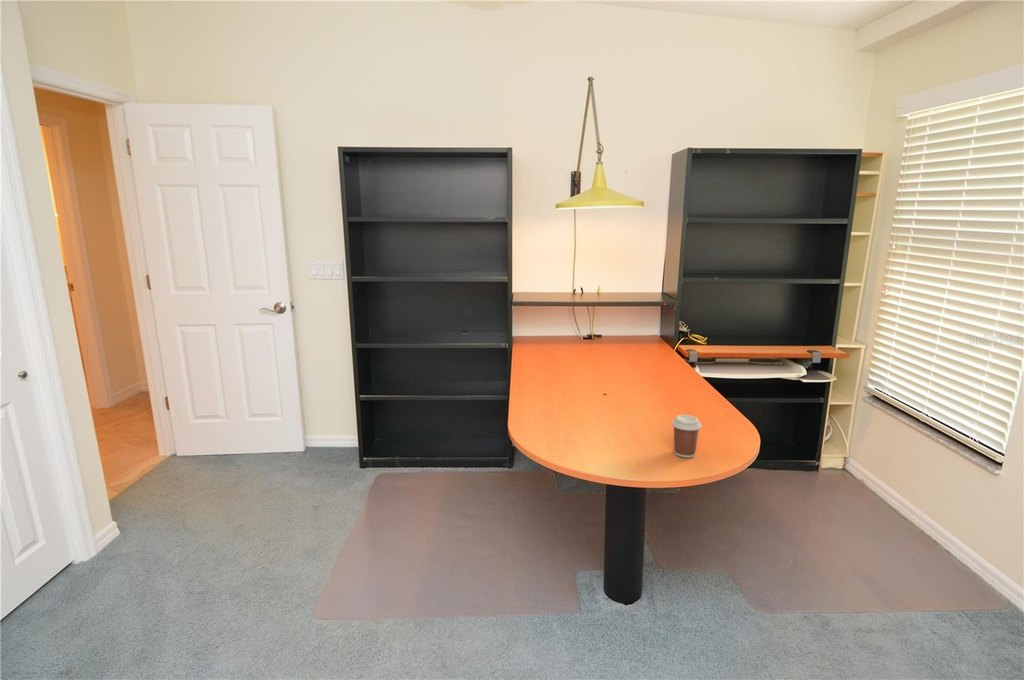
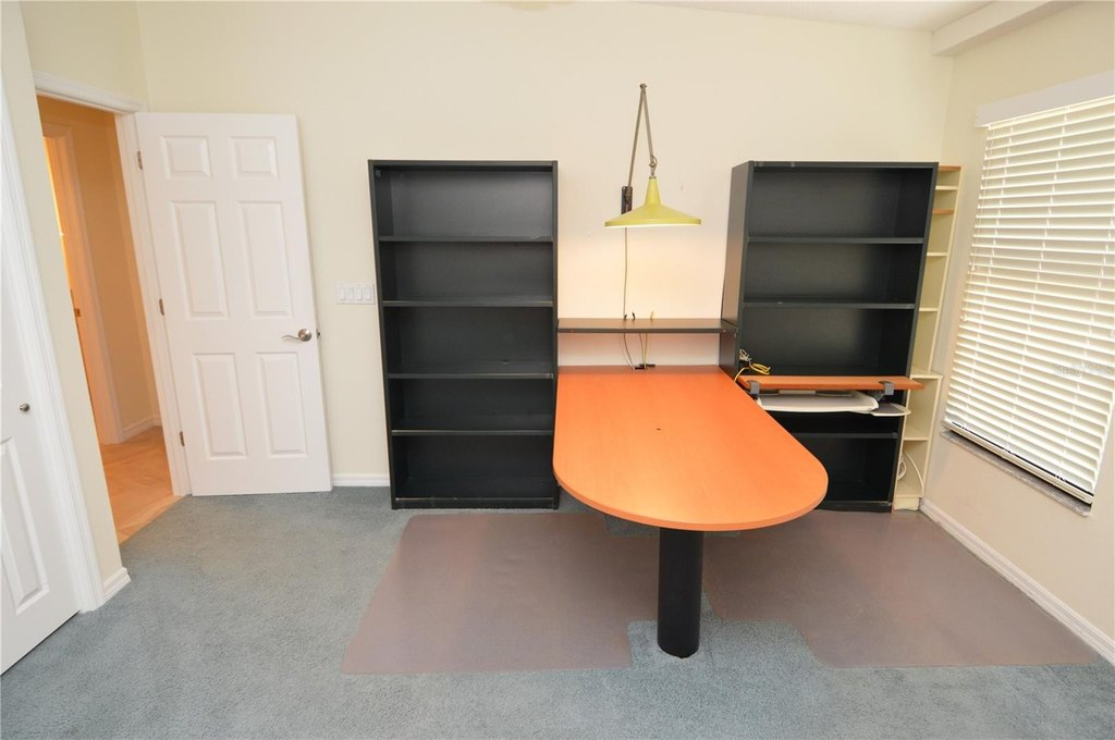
- coffee cup (685, 436)
